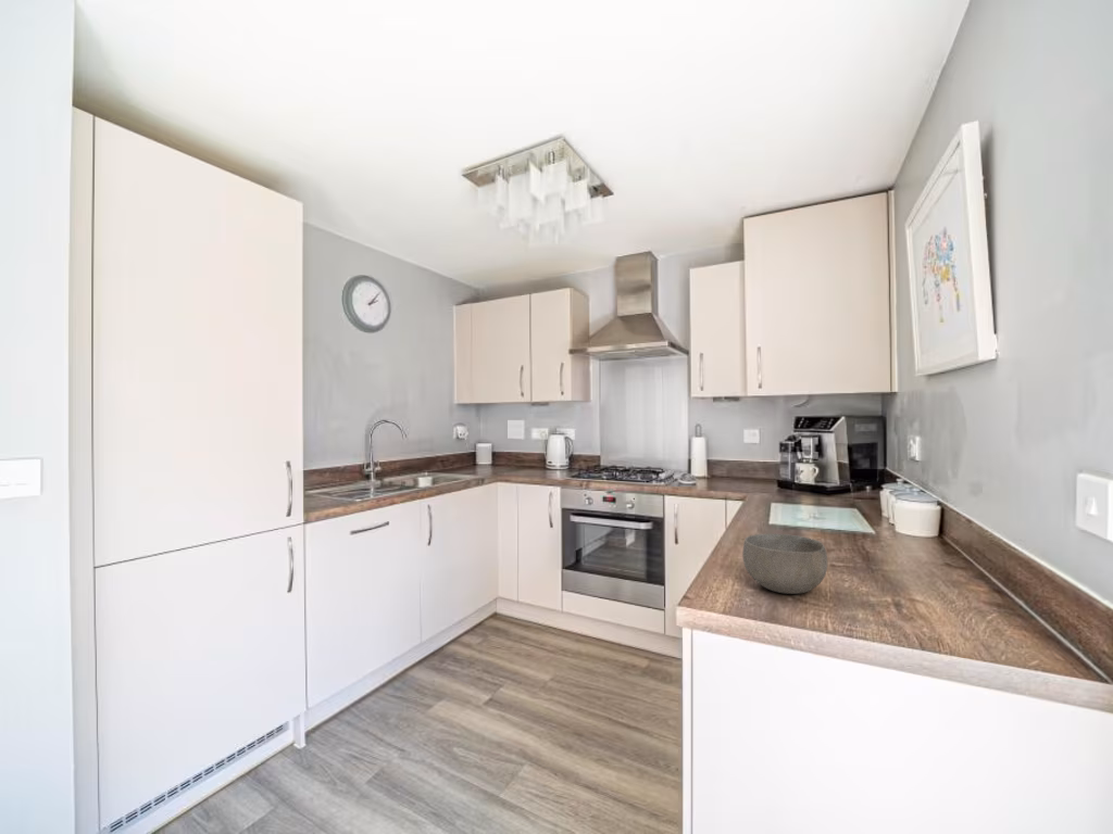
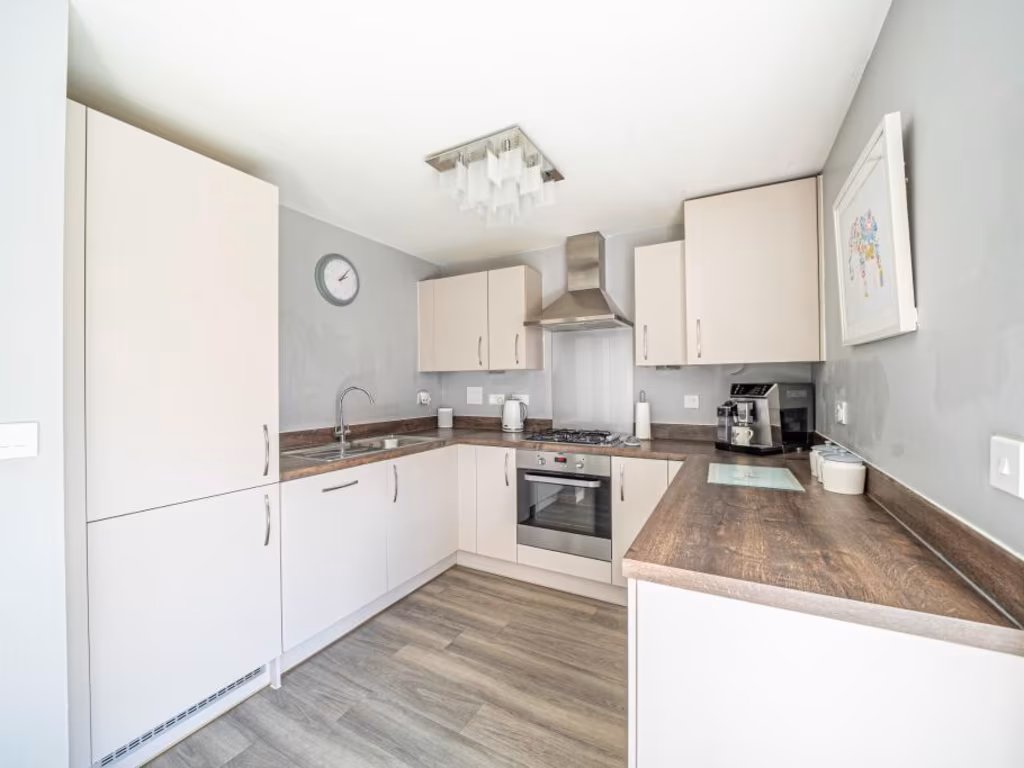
- bowl (784, 565)
